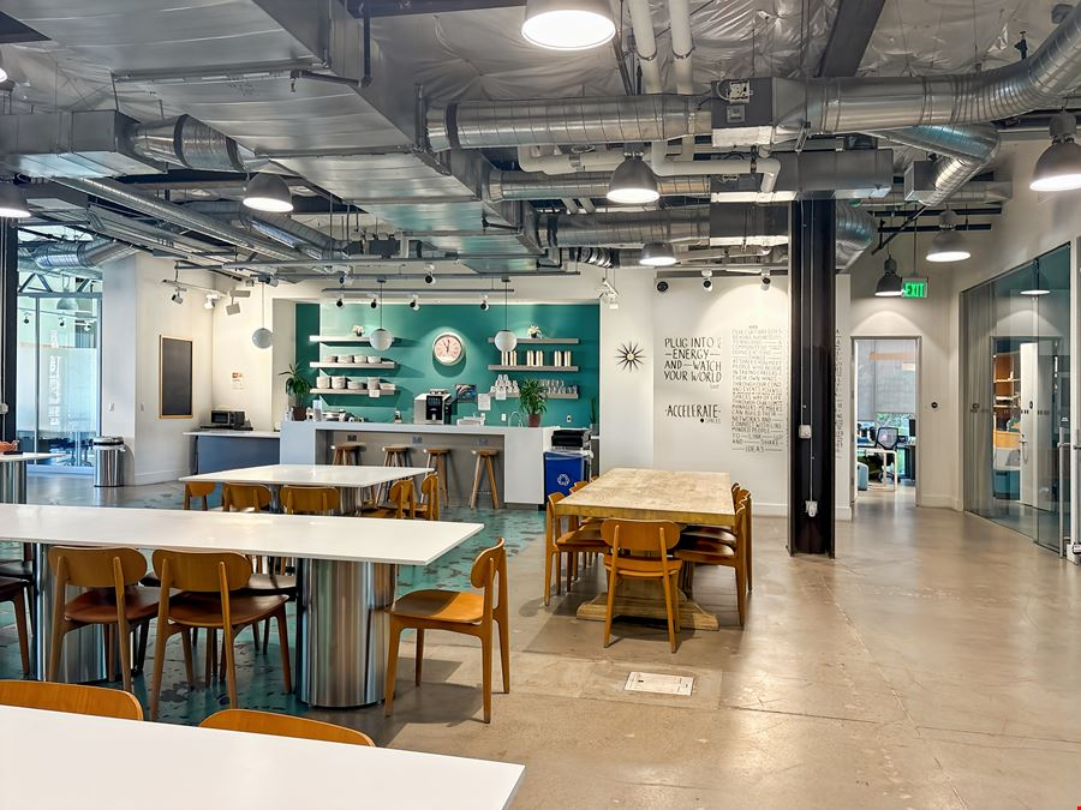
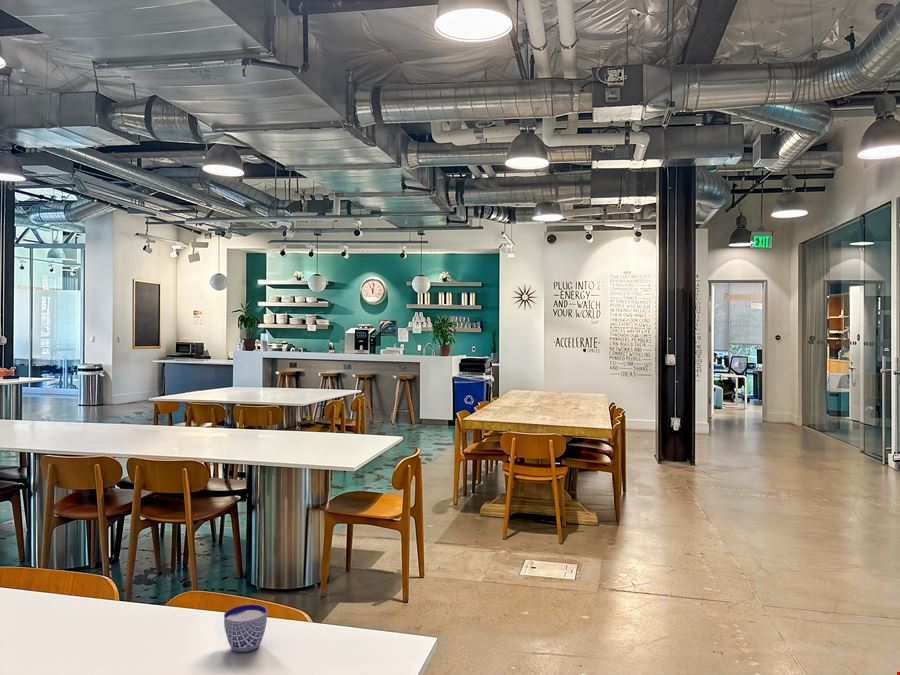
+ cup (239, 628)
